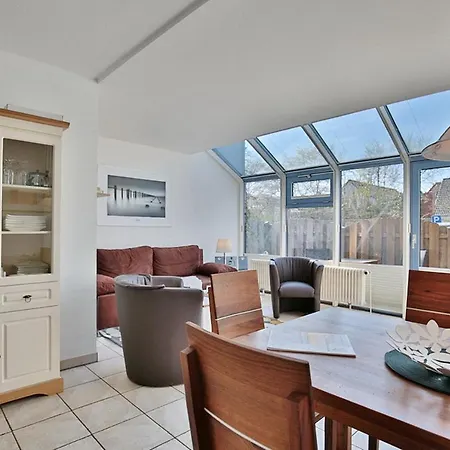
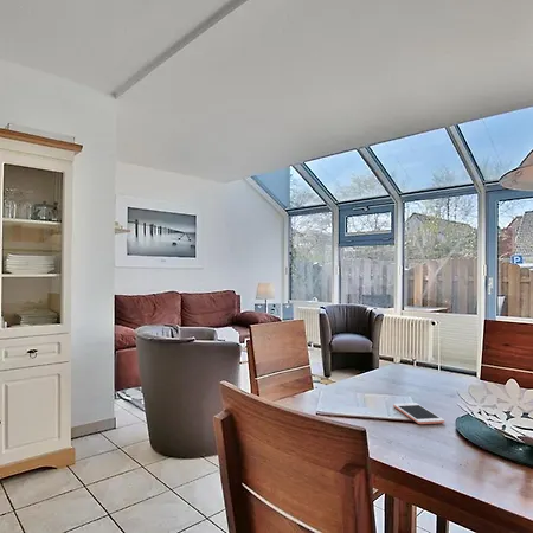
+ cell phone (417, 412)
